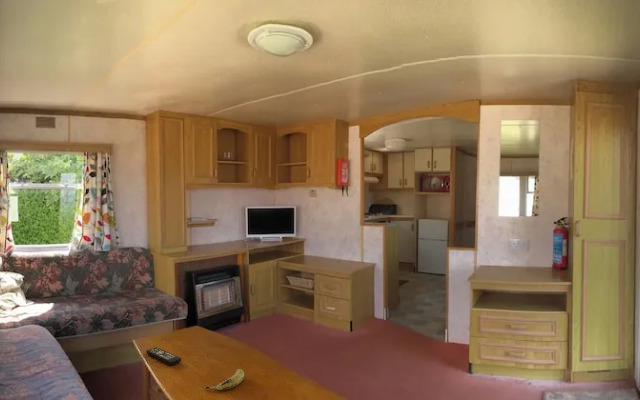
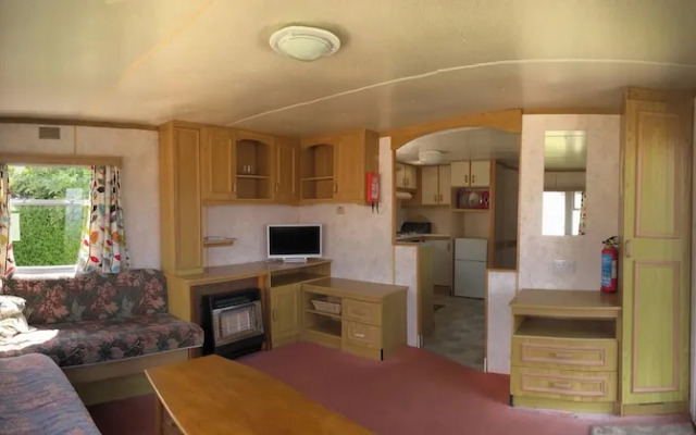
- remote control (163, 356)
- fruit (228, 380)
